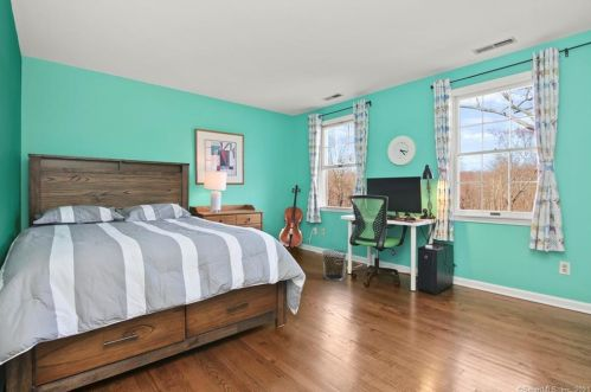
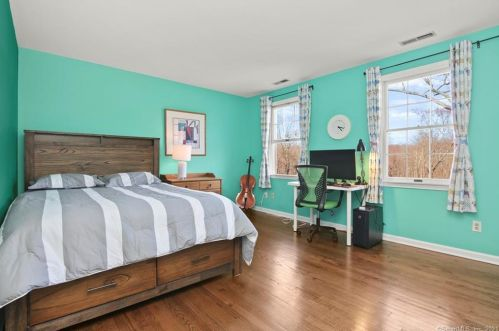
- waste bin (334, 263)
